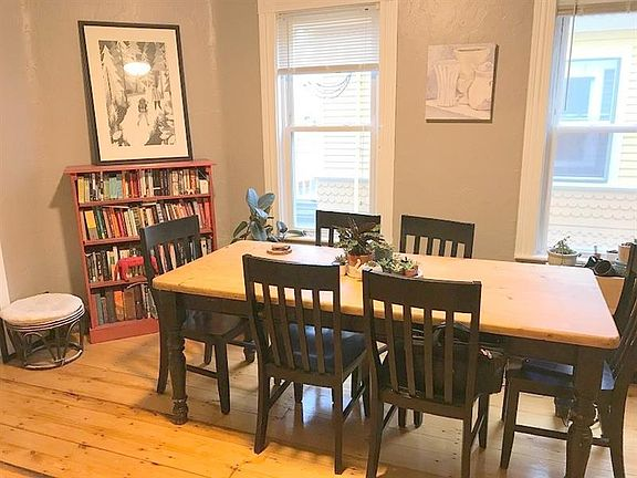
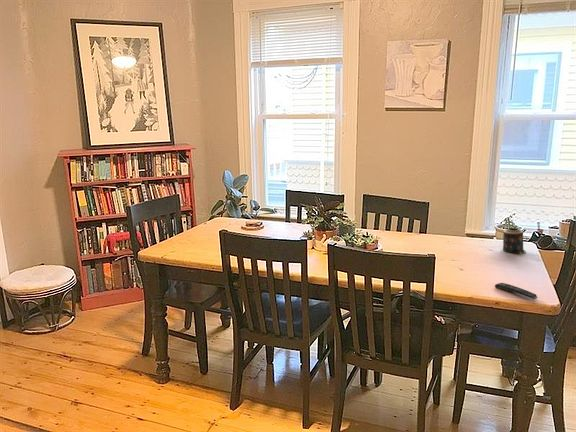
+ candle (514, 239)
+ remote control (516, 290)
